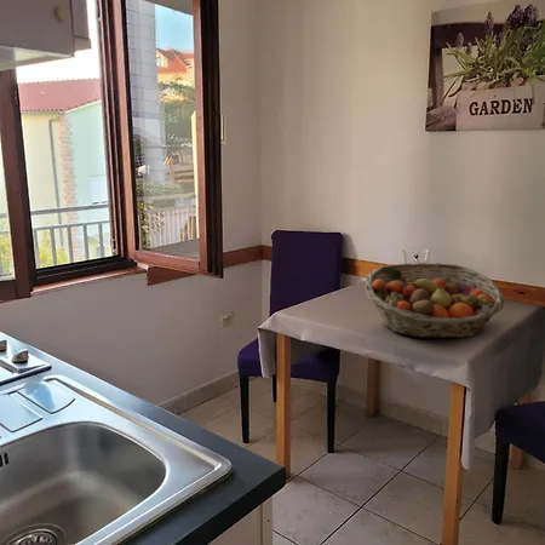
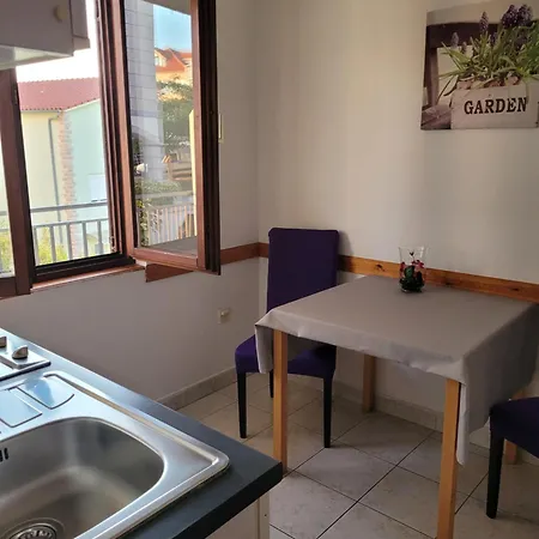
- fruit basket (431, 298)
